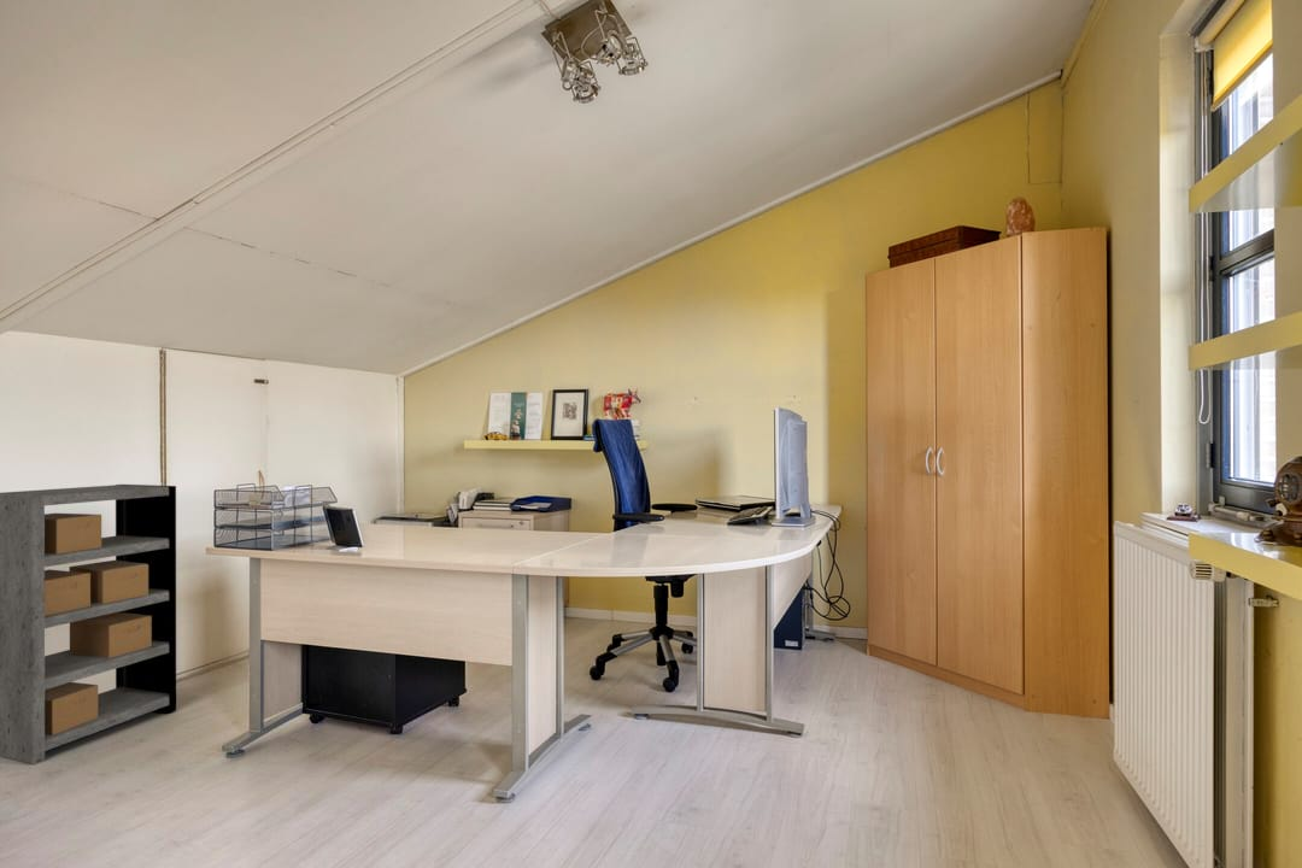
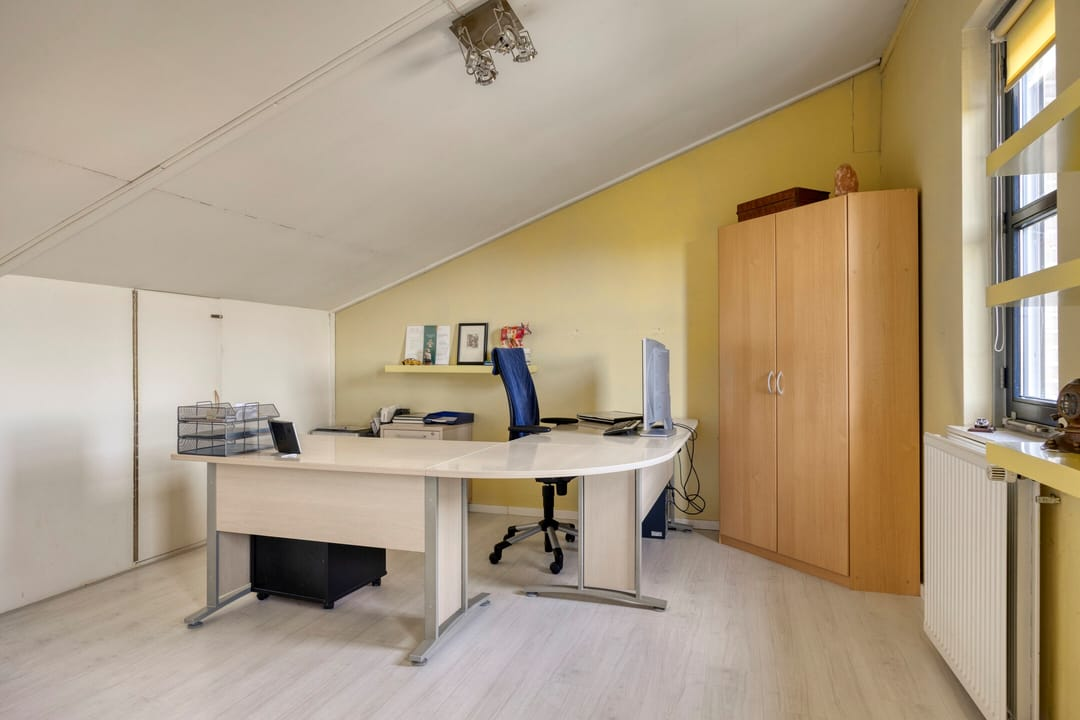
- shelving unit (83, 609)
